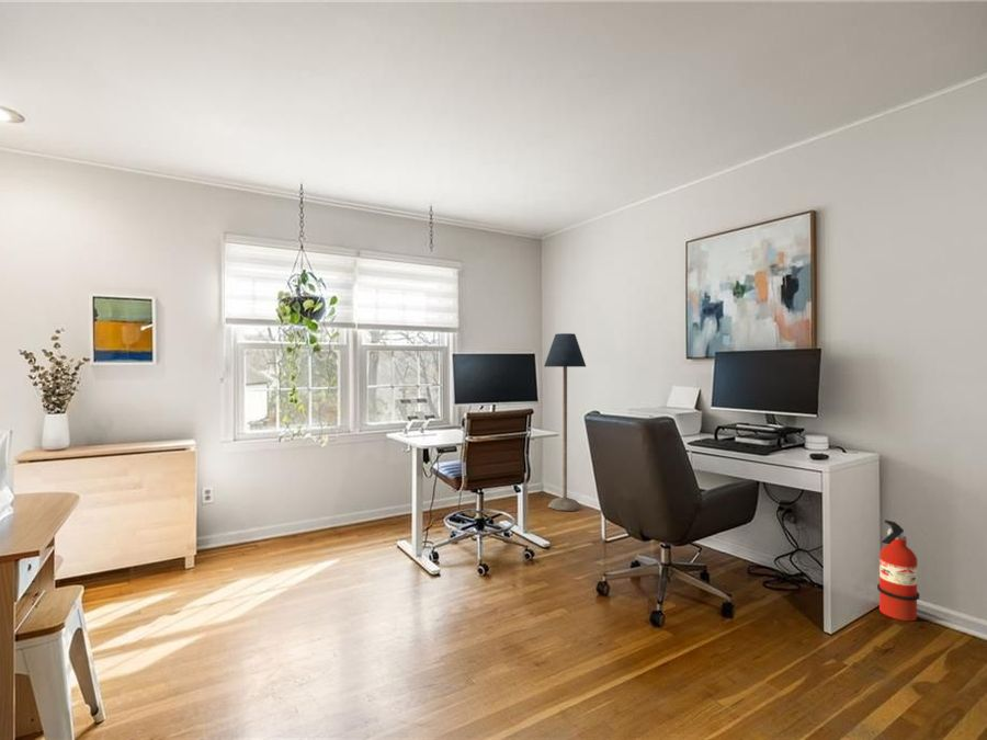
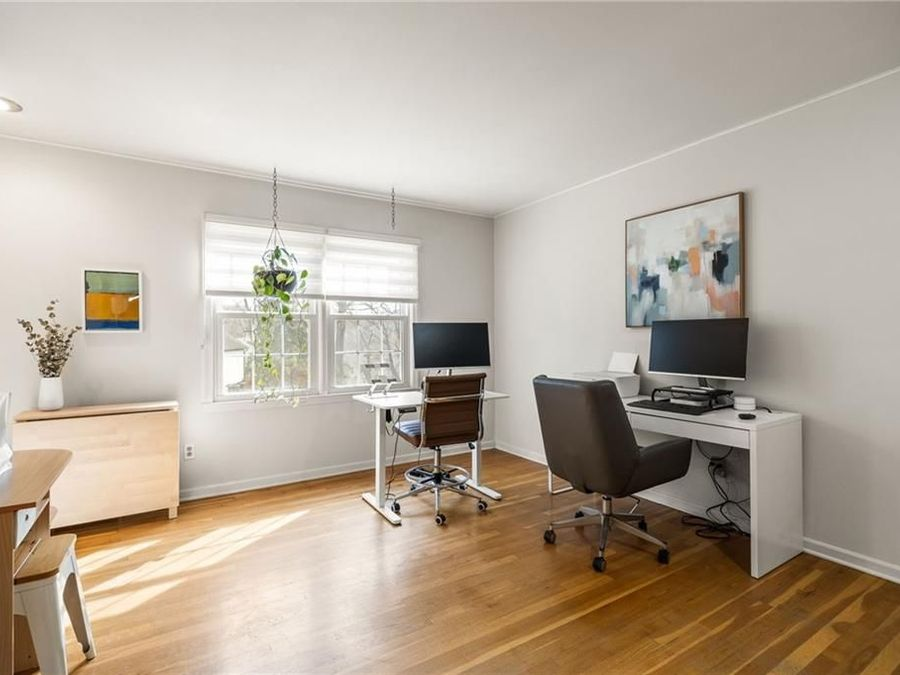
- floor lamp (565, 420)
- fire extinguisher (895, 567)
